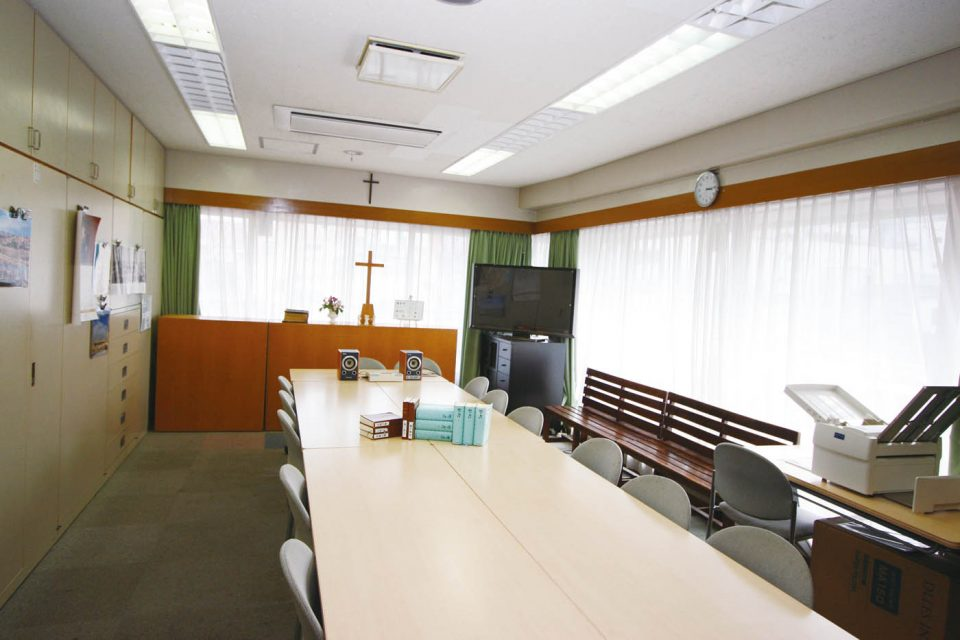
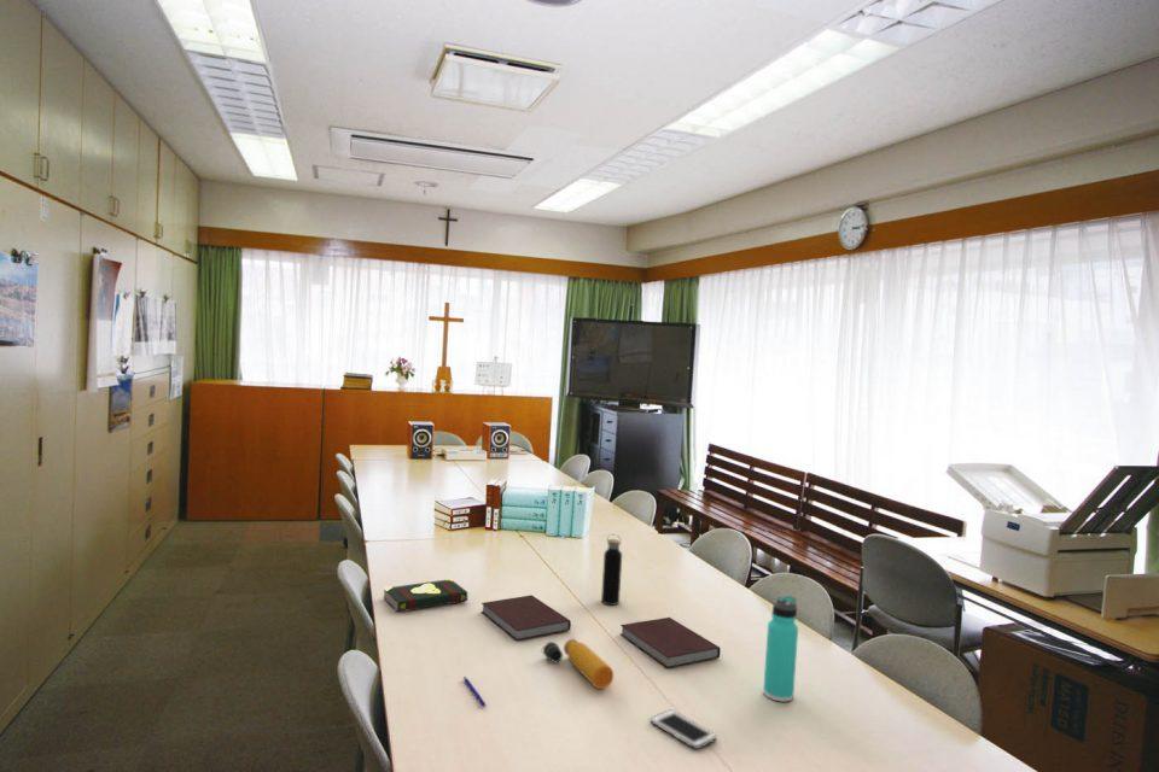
+ pen (473, 690)
+ water bottle (575, 659)
+ water bottle (612, 568)
+ cell phone (682, 729)
+ notebook (668, 641)
+ notebook (524, 615)
+ book (425, 595)
+ thermos bottle (781, 647)
